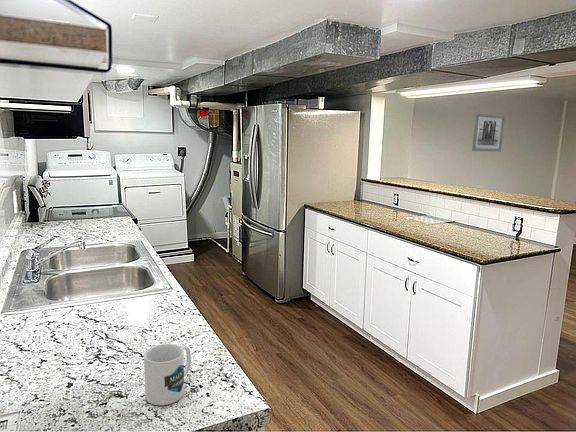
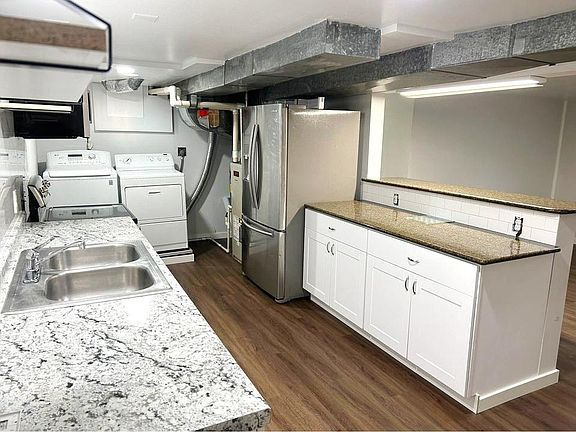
- wall art (488, 133)
- mug (170, 370)
